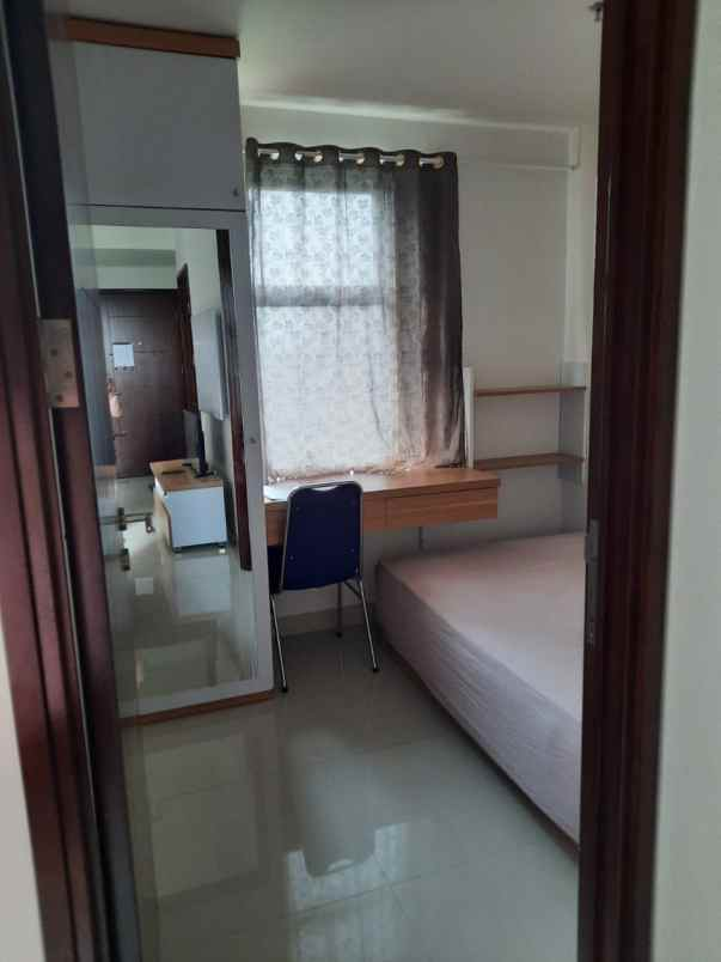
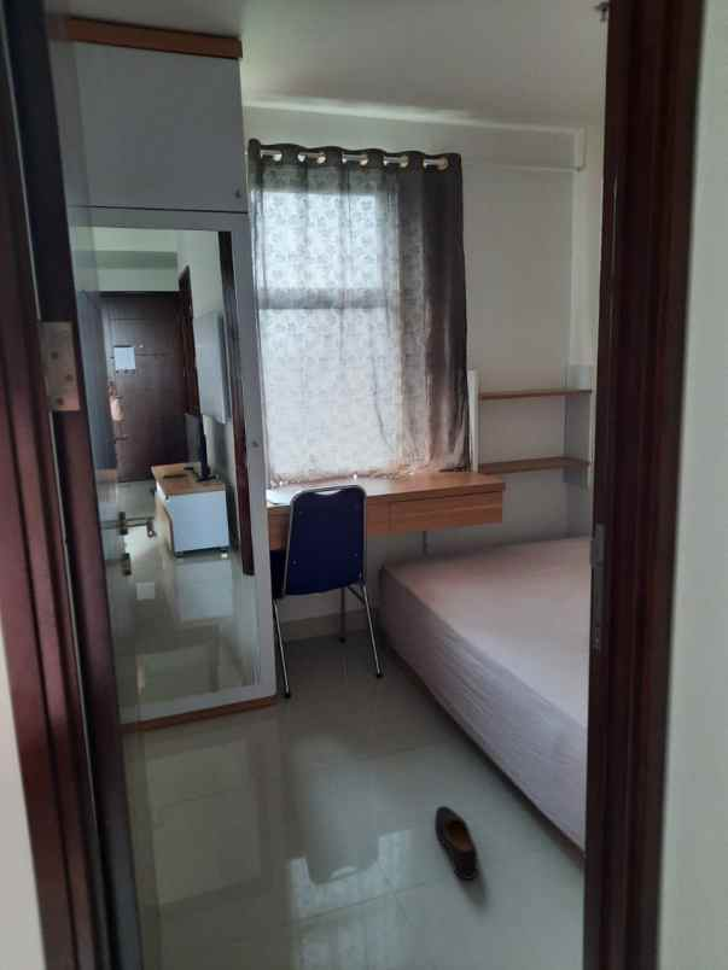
+ shoe (456, 832)
